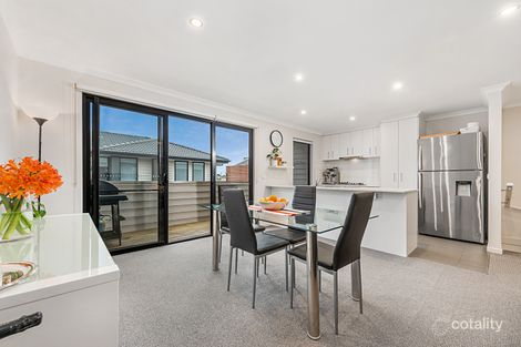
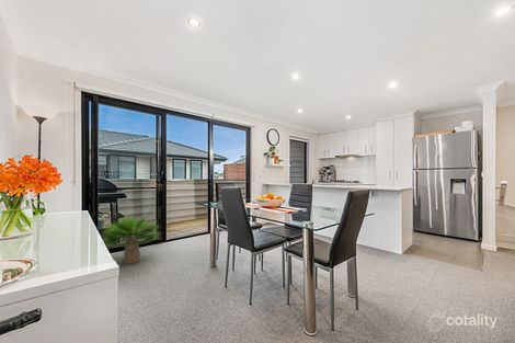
+ potted plant (131, 237)
